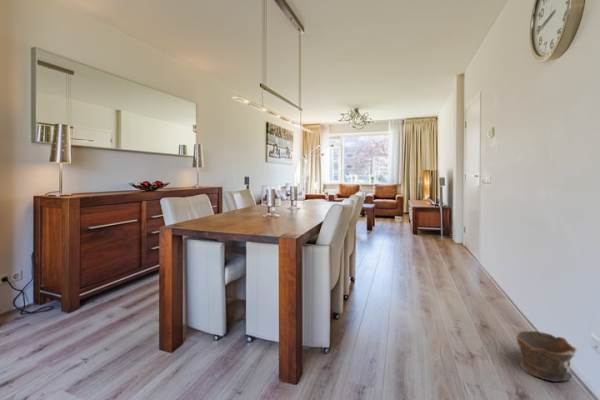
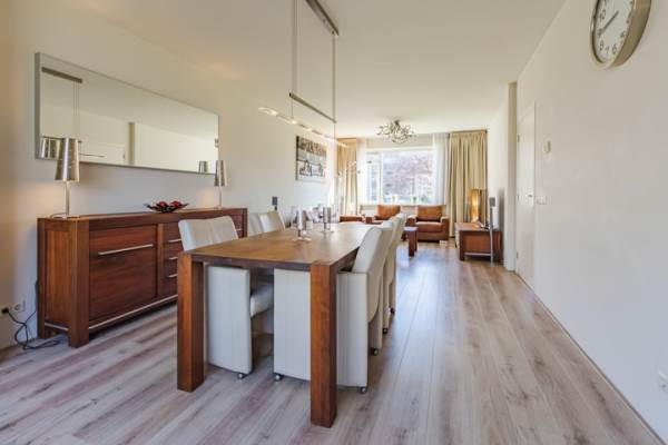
- clay pot (544, 348)
